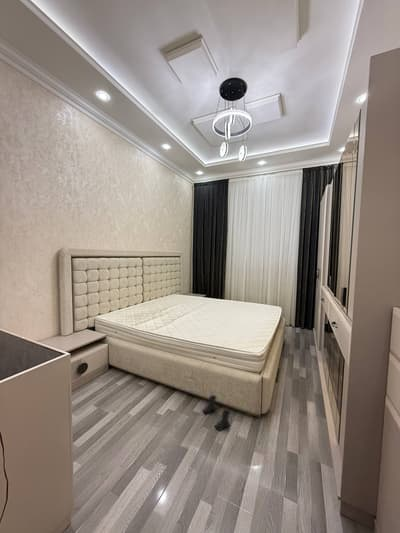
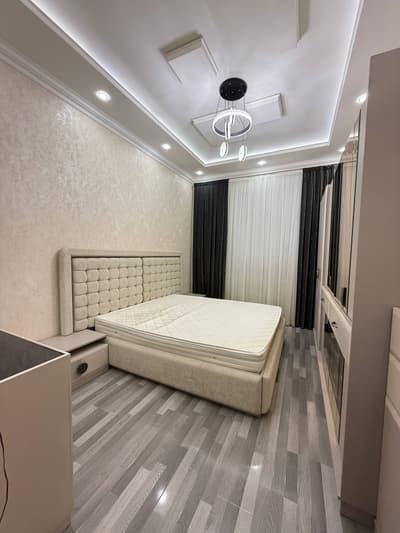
- boots (214, 409)
